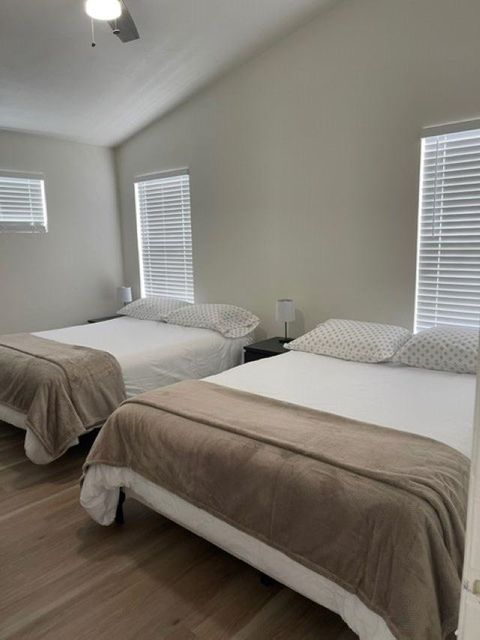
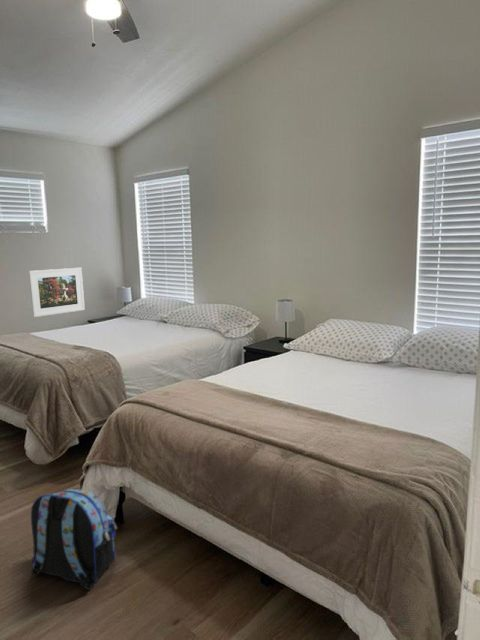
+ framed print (58, 291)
+ backpack (73, 527)
